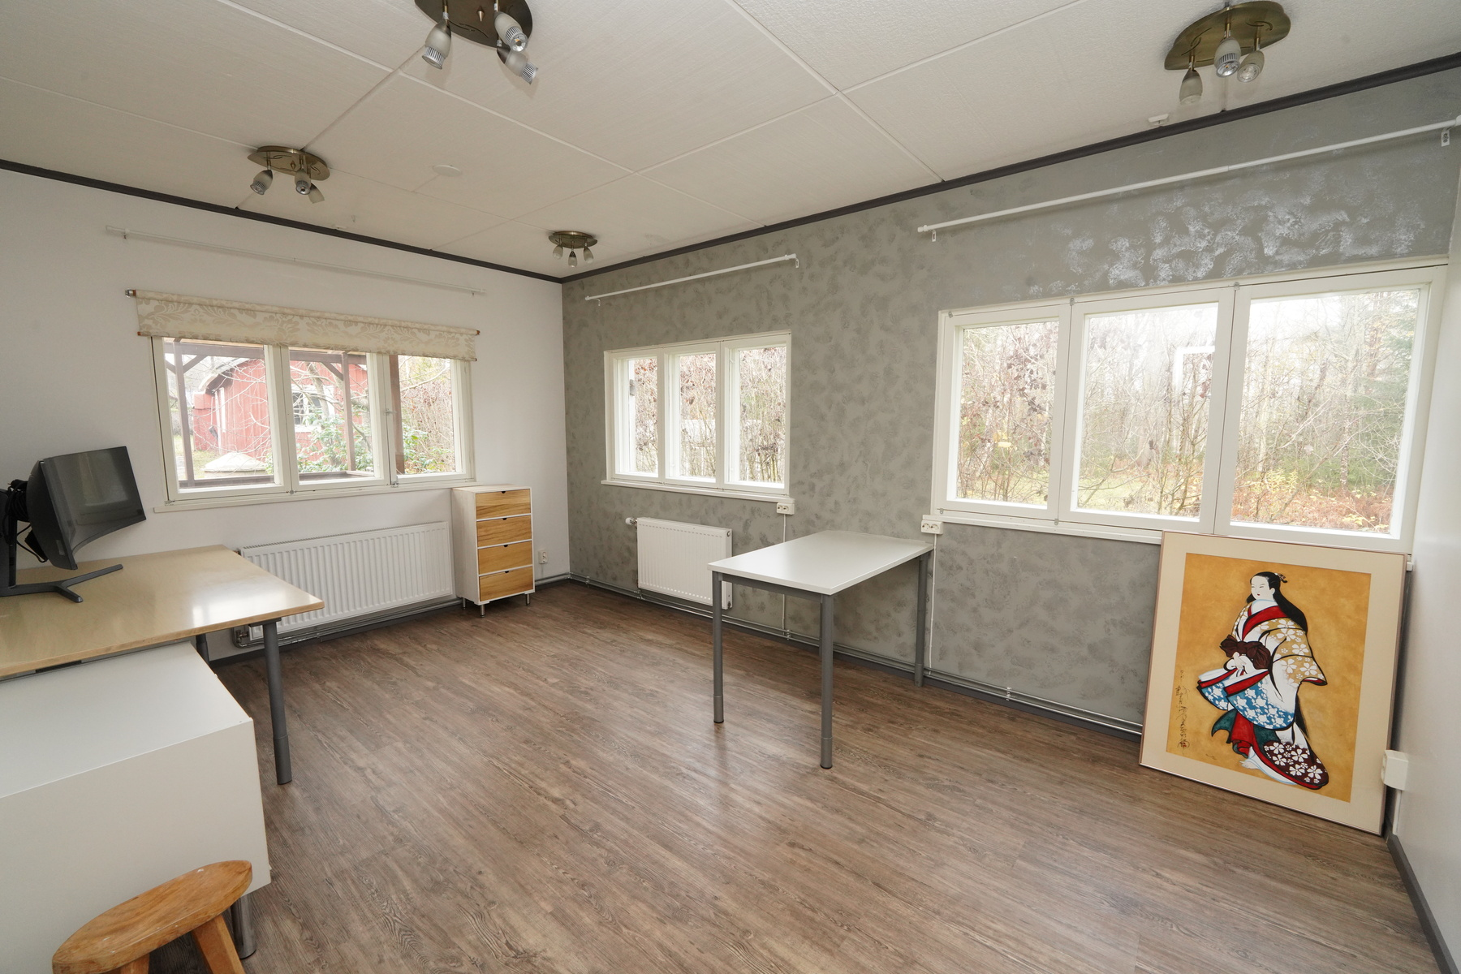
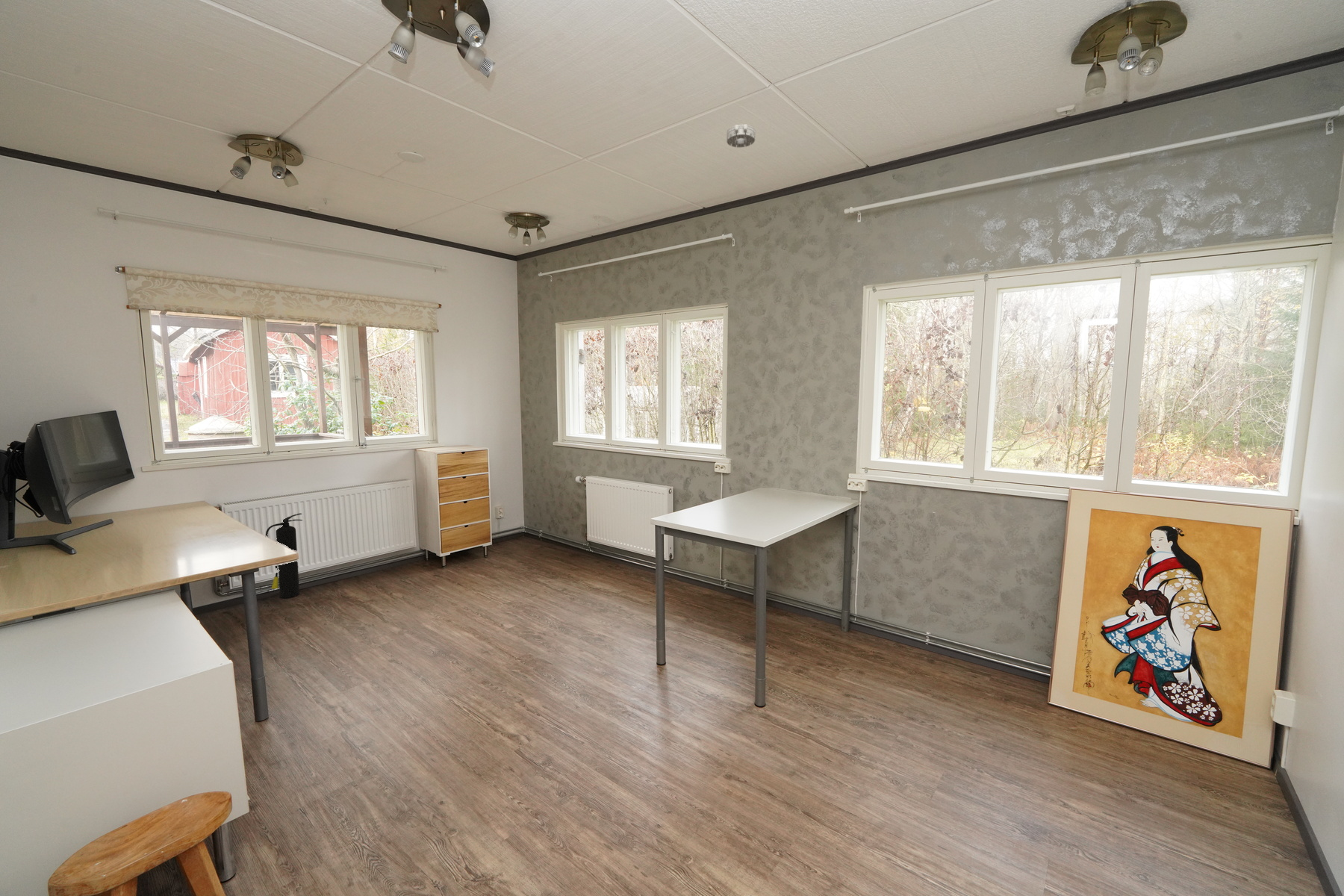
+ smoke detector (741, 135)
+ fire extinguisher (288, 563)
